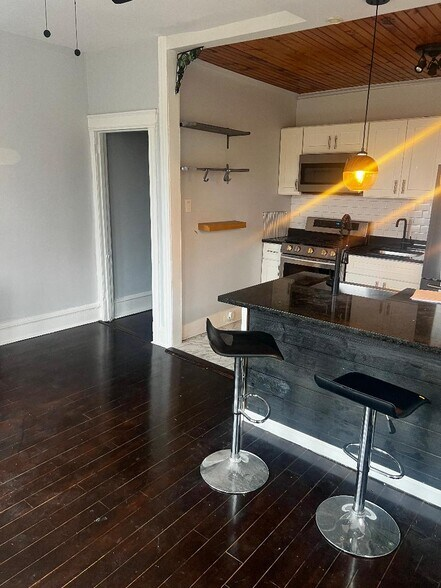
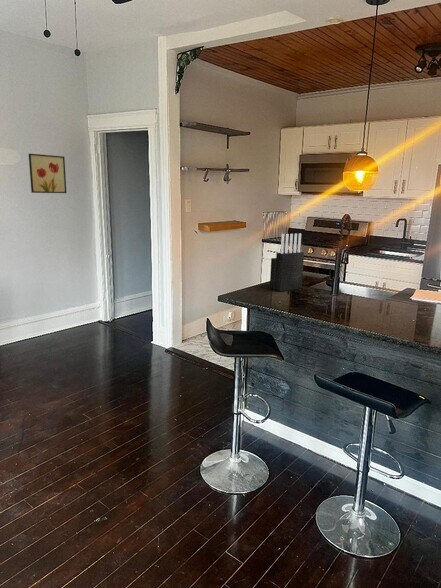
+ wall art (47, 174)
+ knife block (286, 261)
